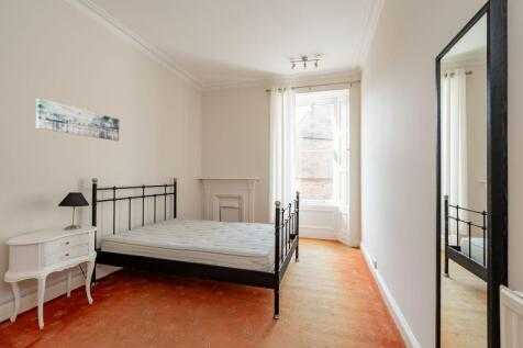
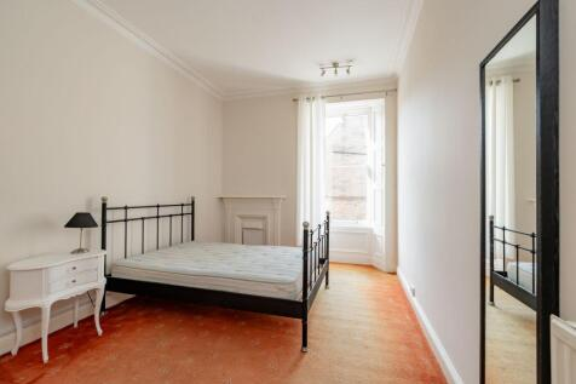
- wall art (84, 123)
